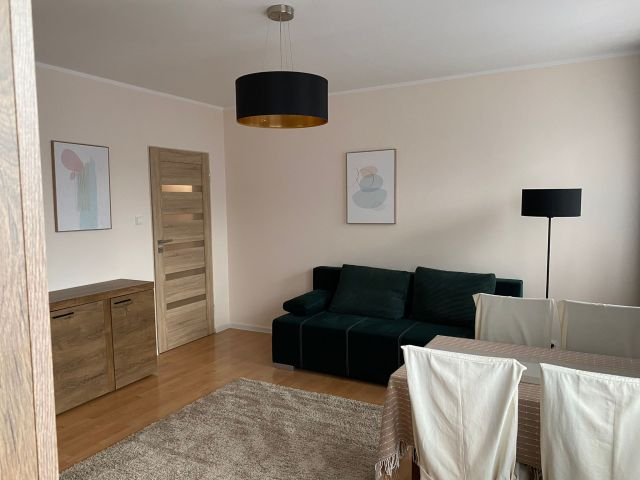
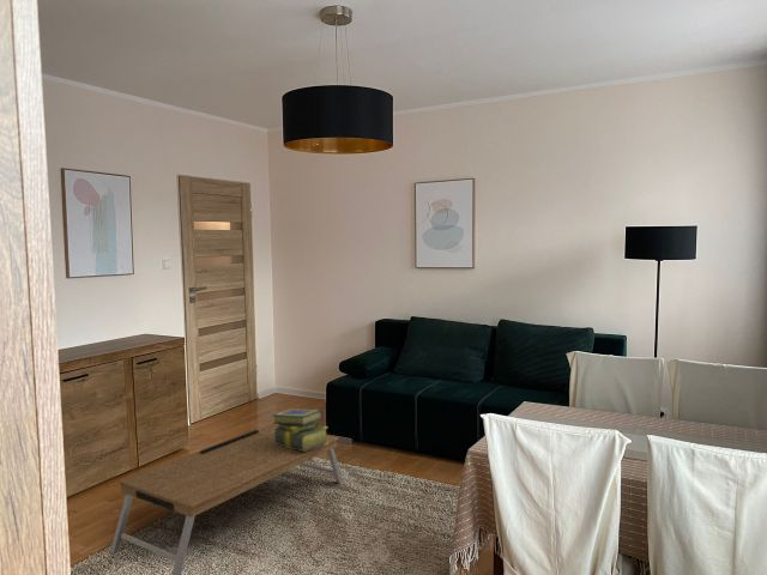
+ coffee table (240, 483)
+ stack of books (298, 424)
